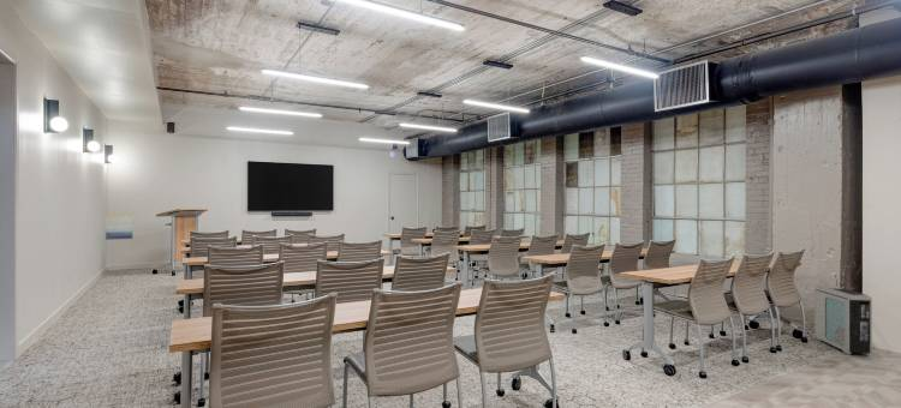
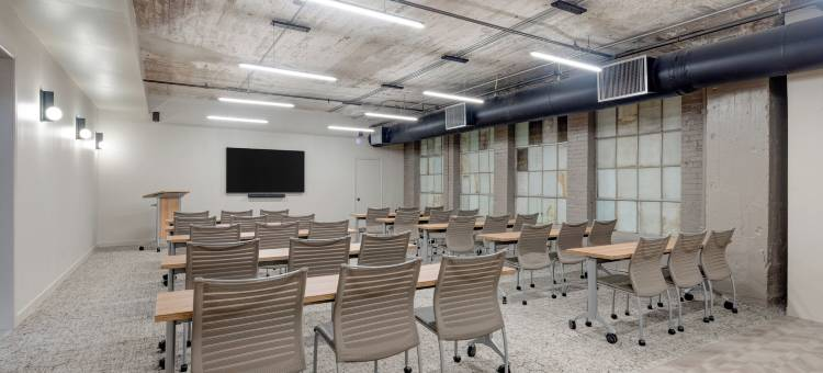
- air purifier (841, 317)
- wall art (119, 226)
